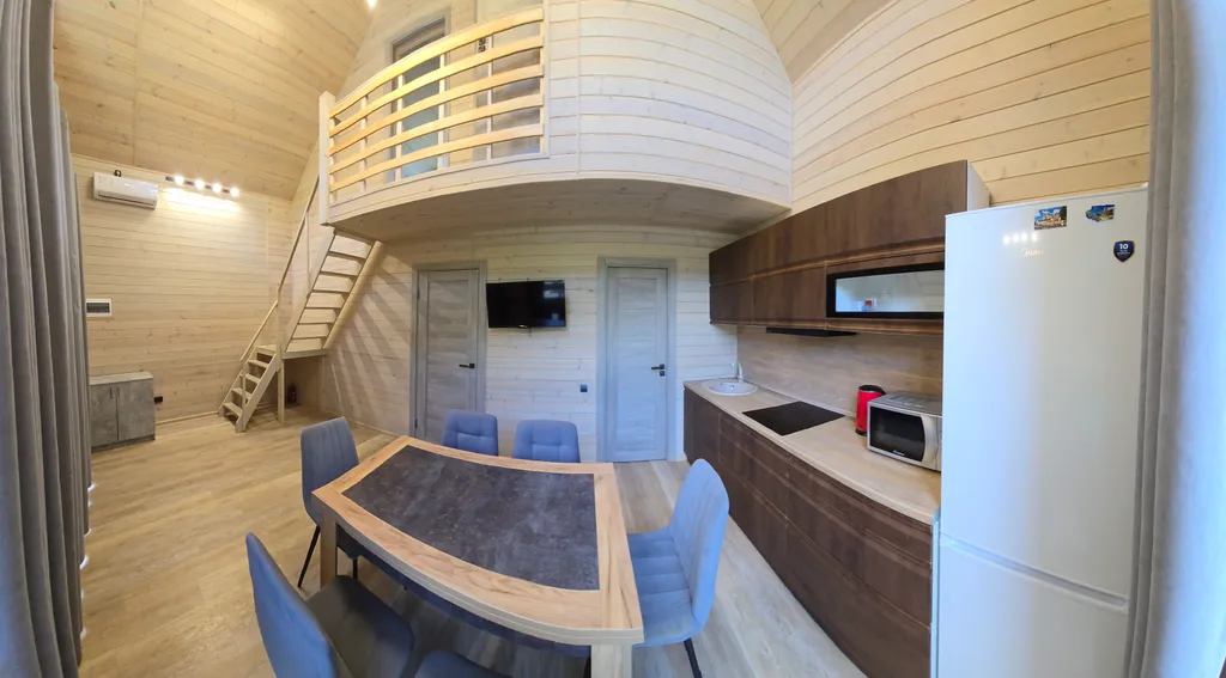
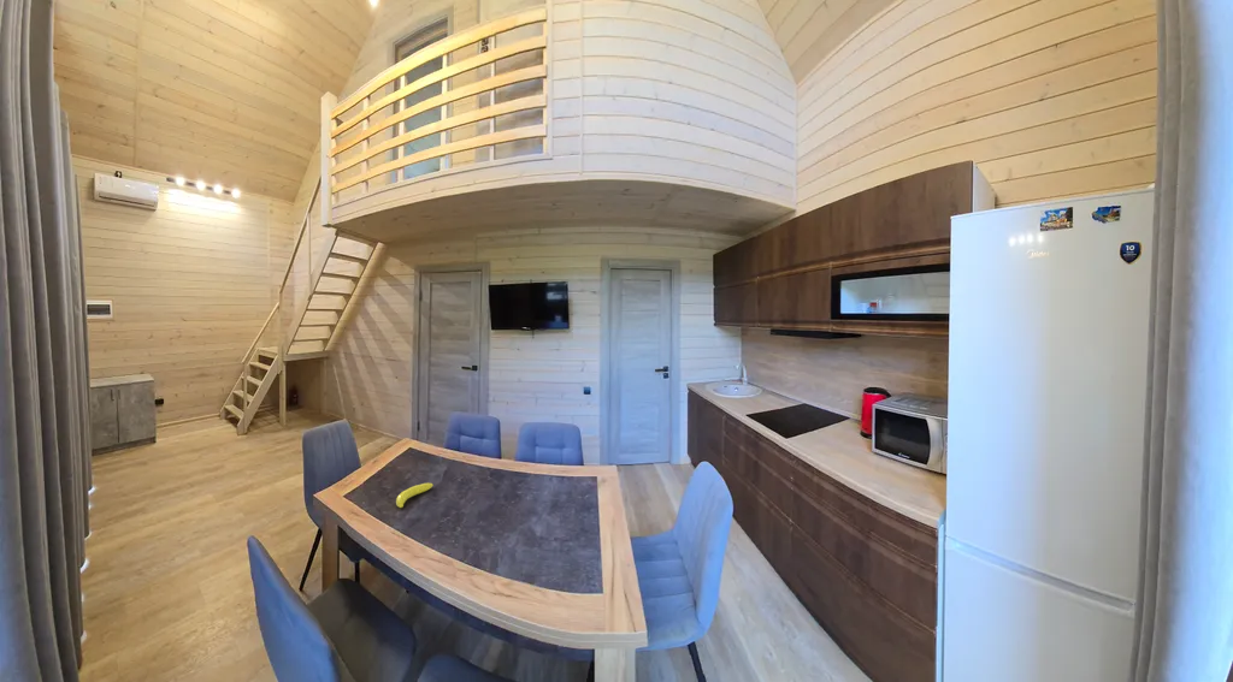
+ banana (415, 492)
